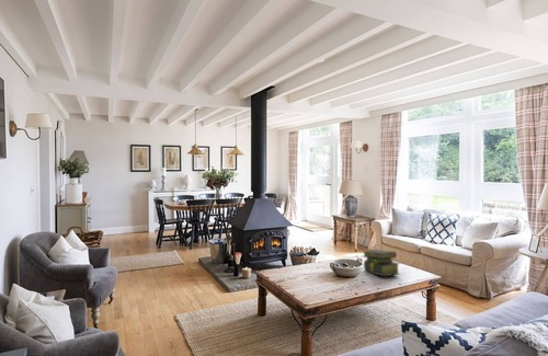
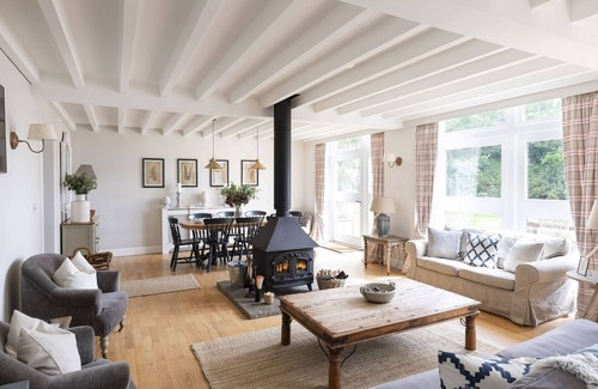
- stack of books (379, 261)
